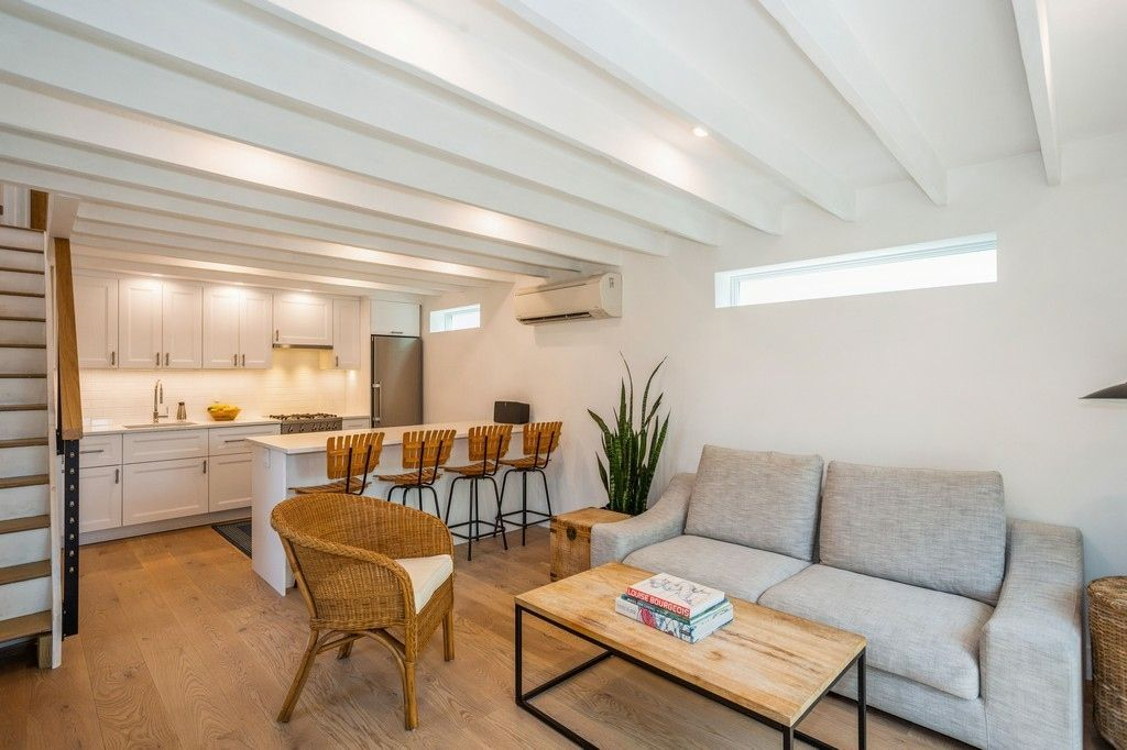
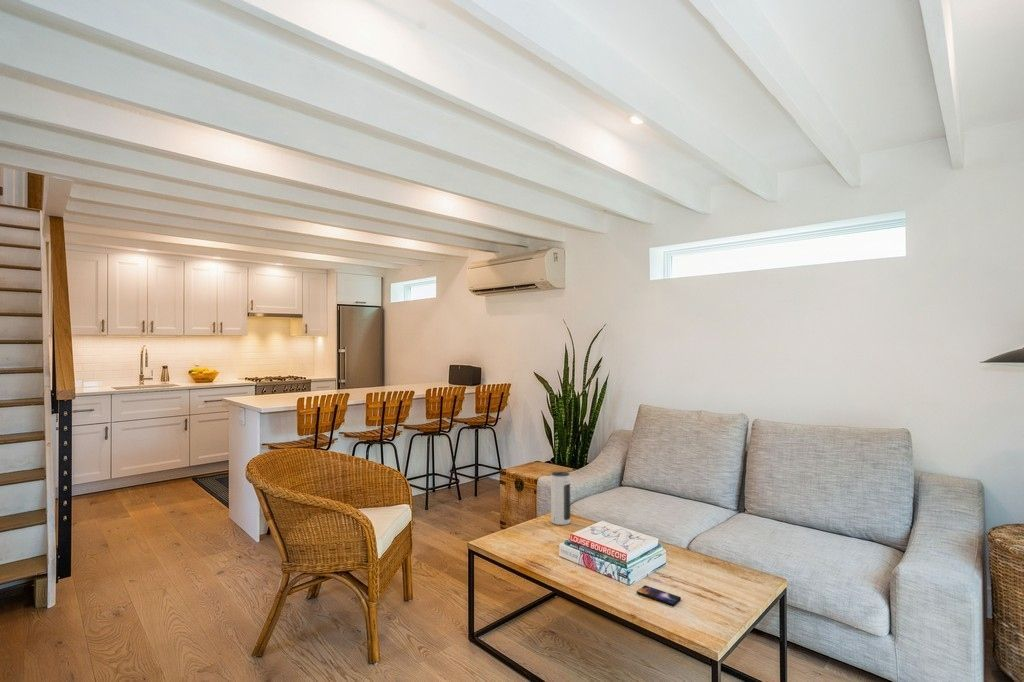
+ smartphone (658, 595)
+ speaker (560, 497)
